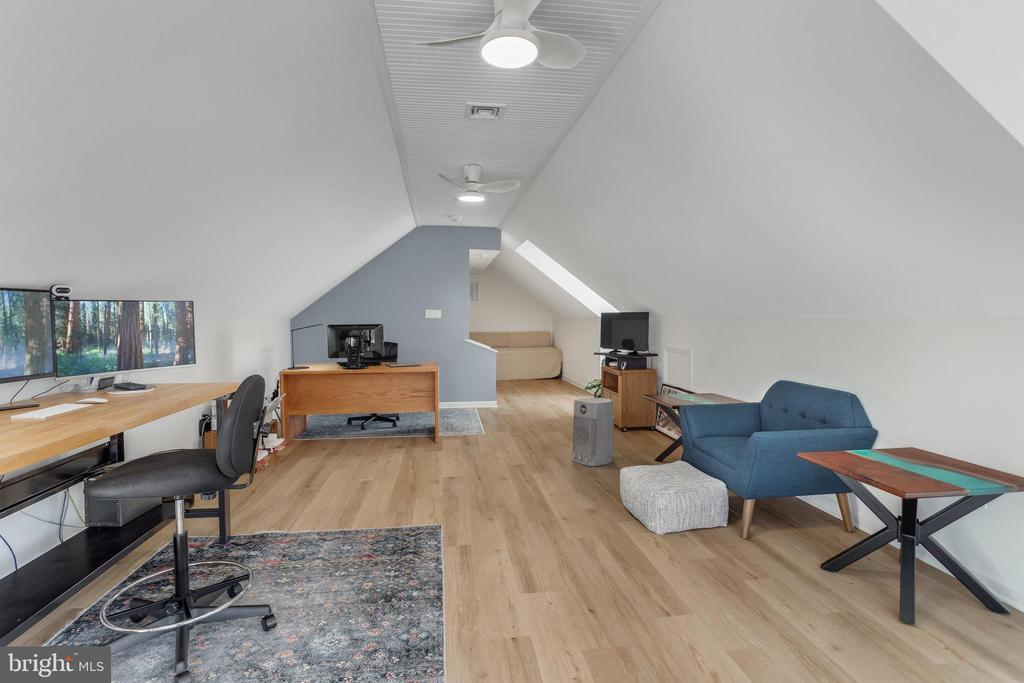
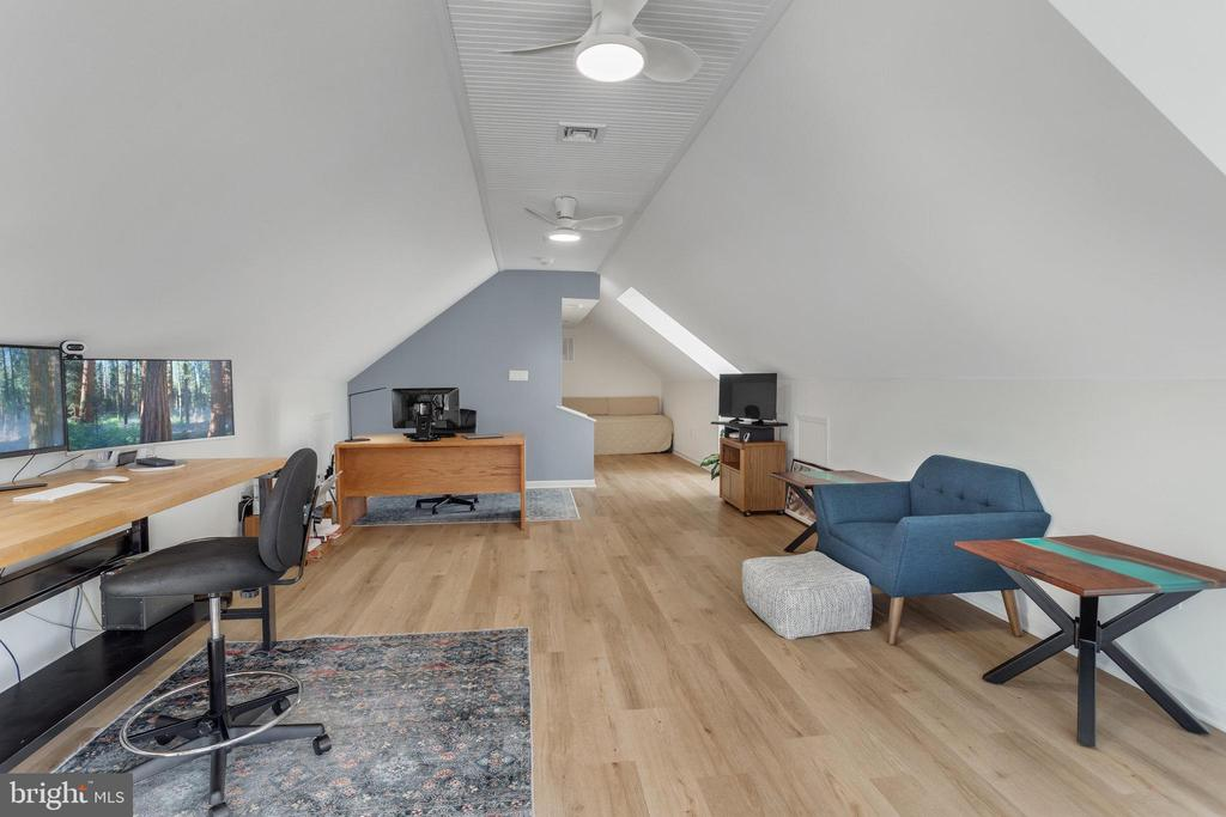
- air purifier (594, 430)
